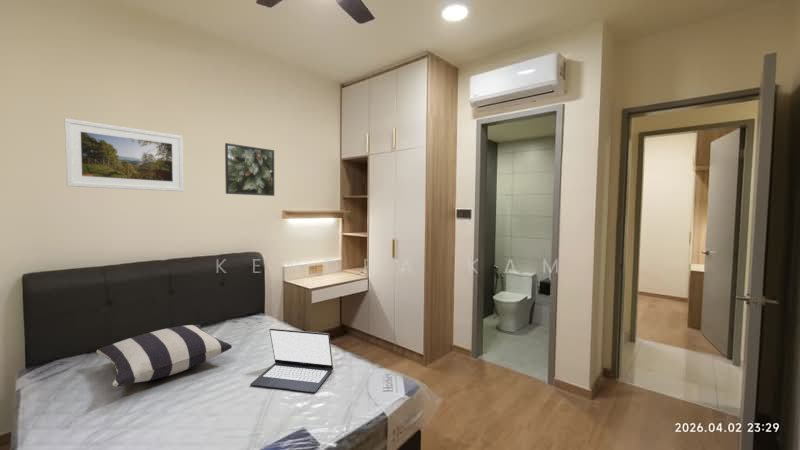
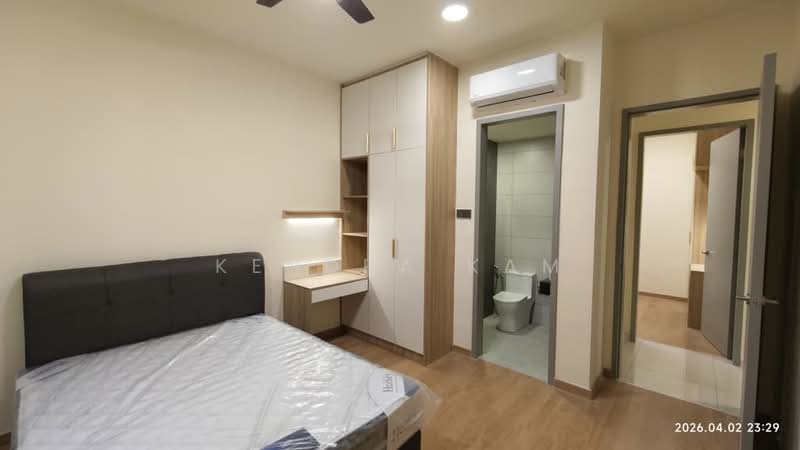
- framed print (251, 170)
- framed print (130, 158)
- laptop (293, 356)
- pillow (165, 350)
